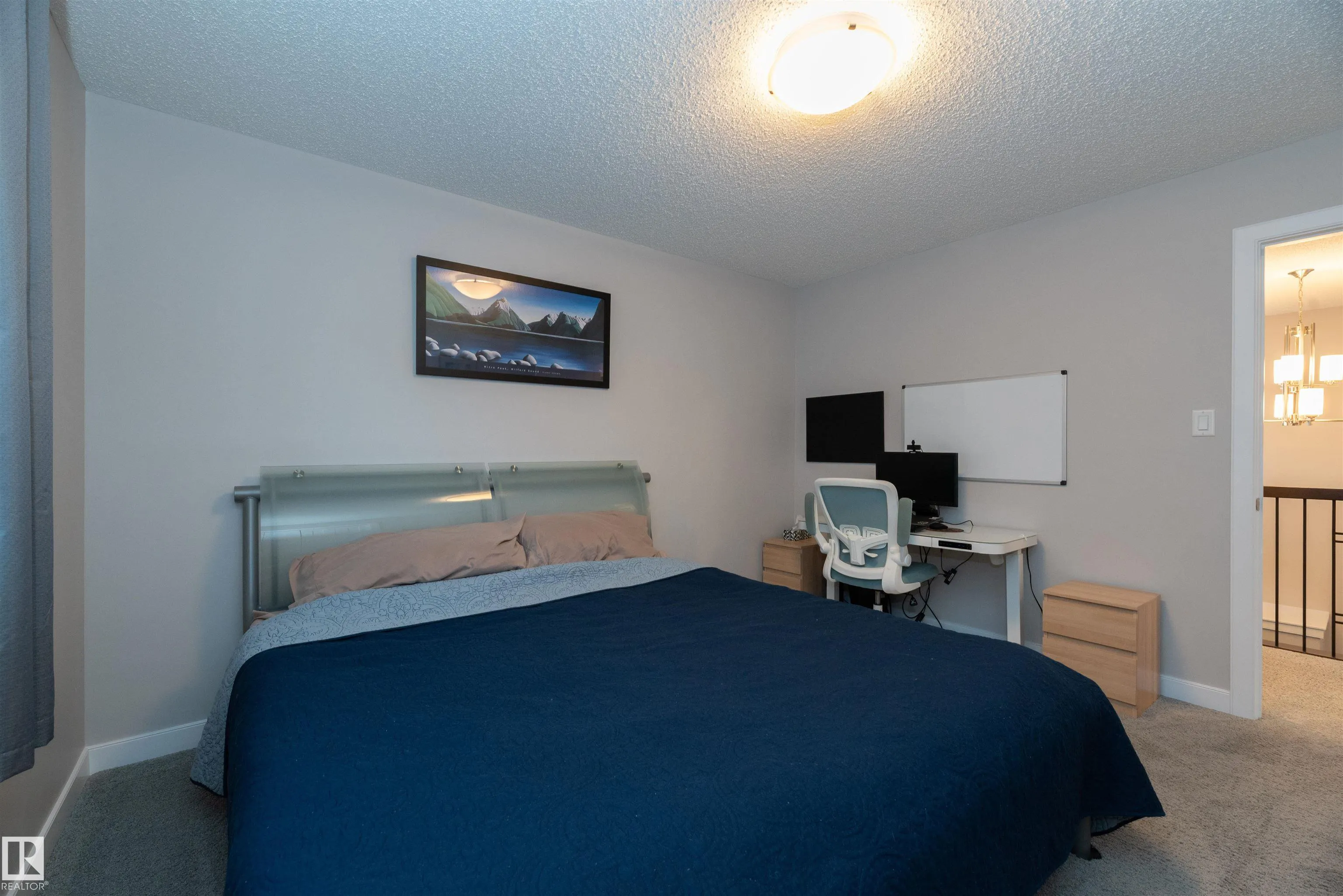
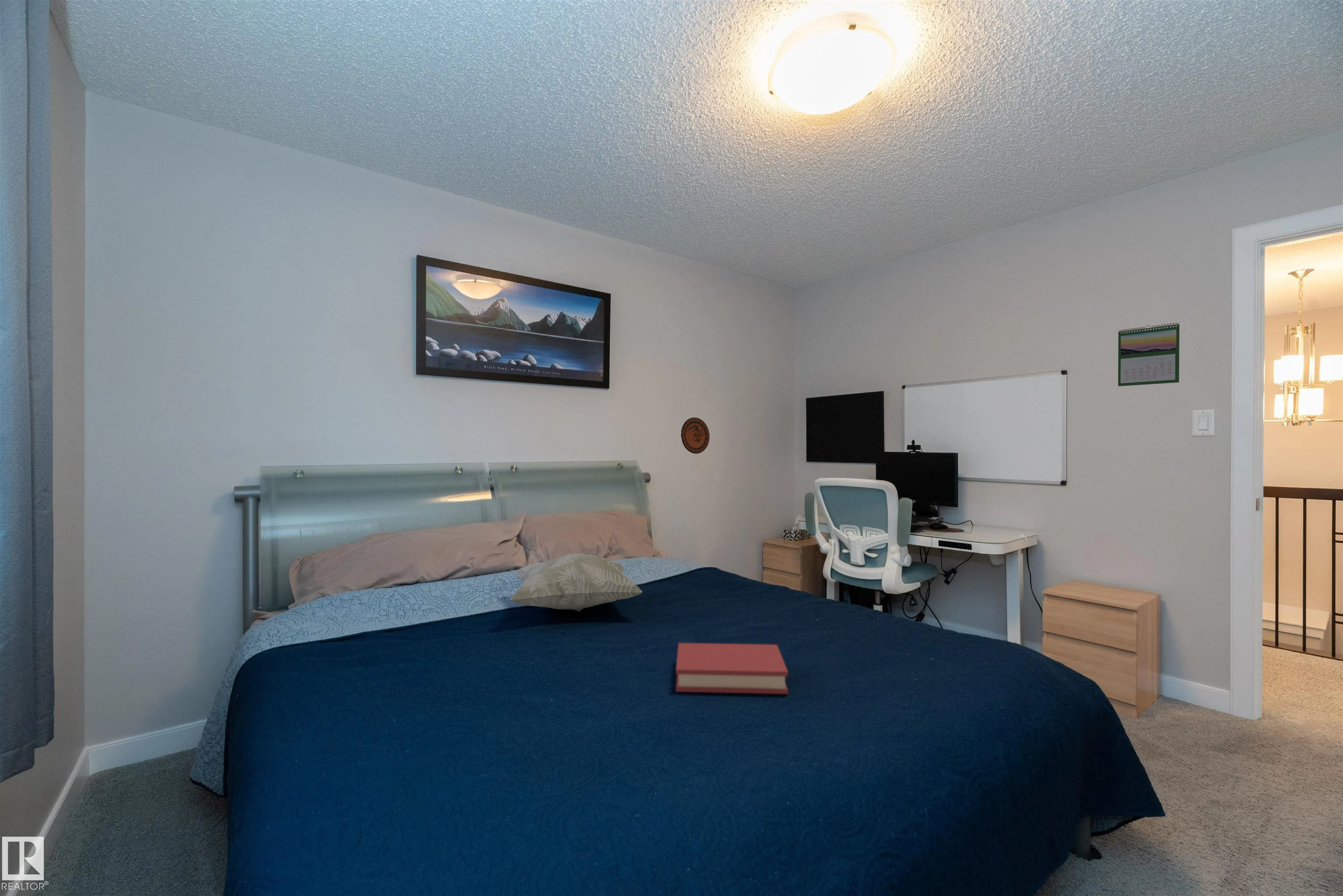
+ decorative plate (695, 435)
+ hardback book (729, 666)
+ calendar (1148, 354)
+ decorative pillow (574, 581)
